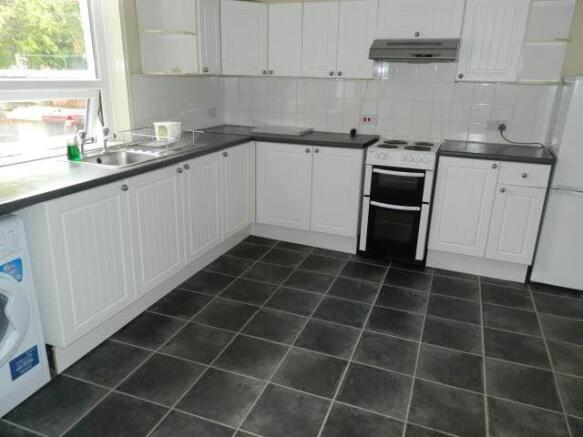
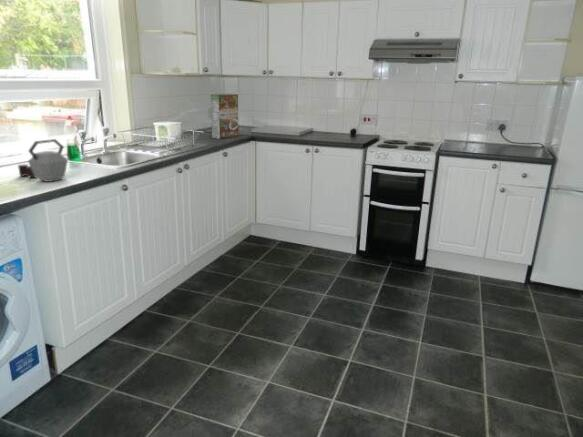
+ kettle (37, 158)
+ cereal box (225, 115)
